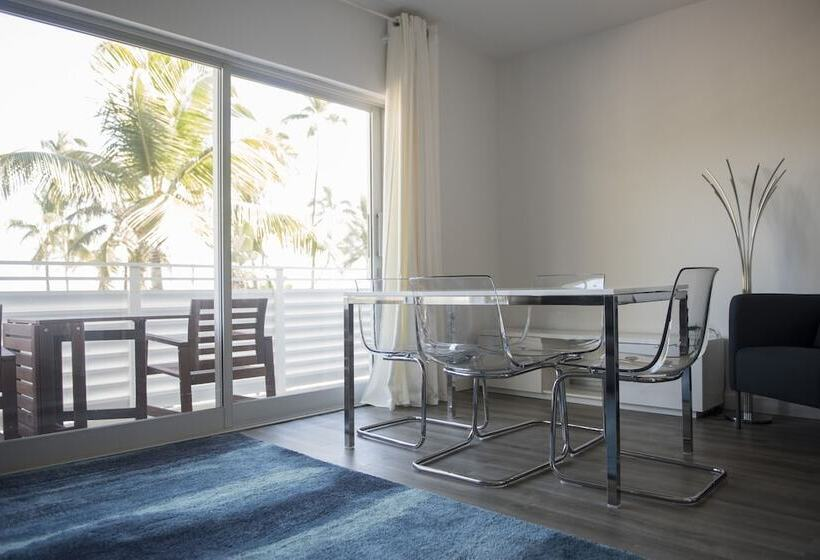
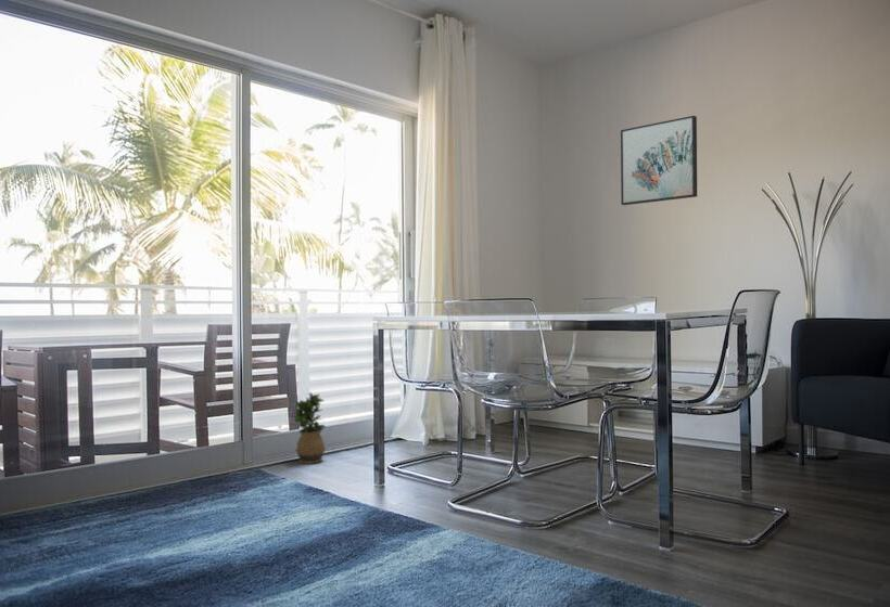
+ potted plant (306, 426)
+ wall art (657, 162)
